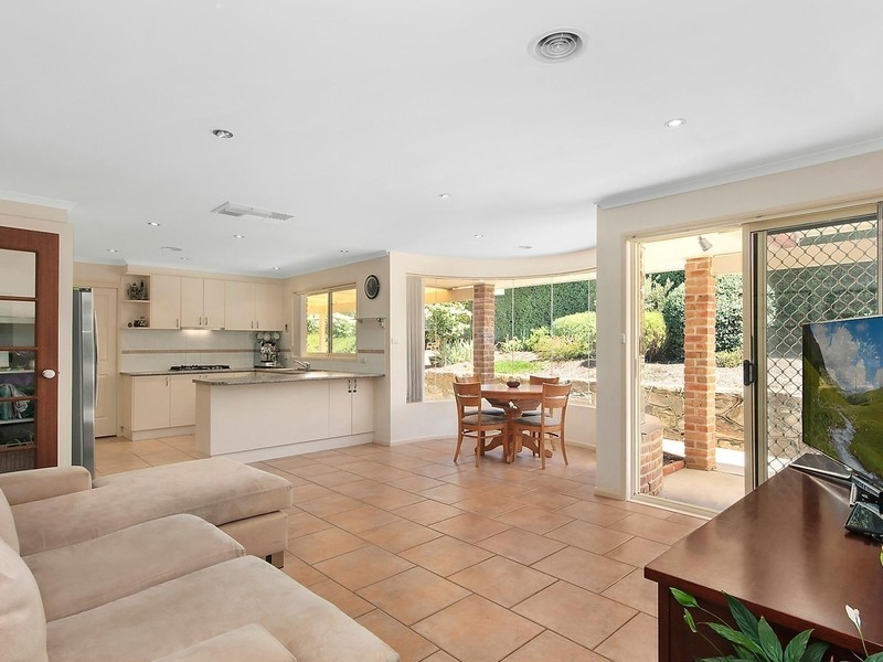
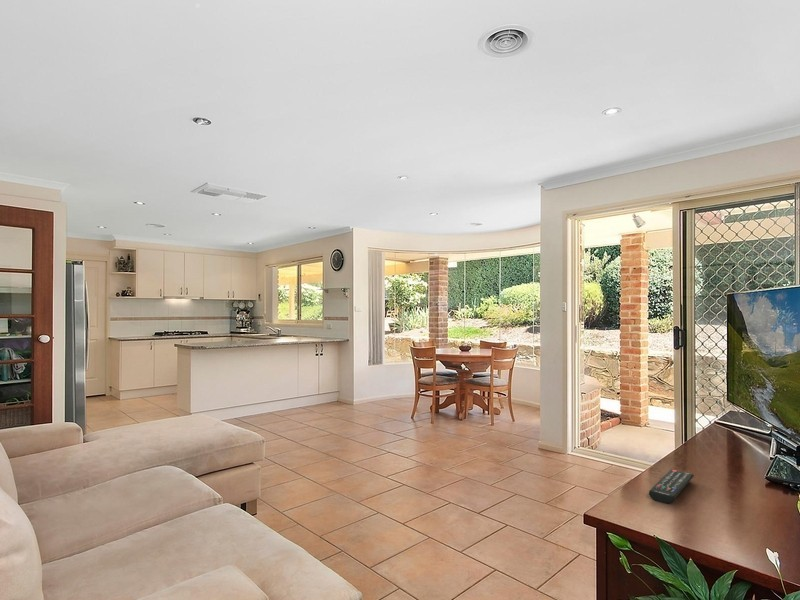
+ remote control (672, 485)
